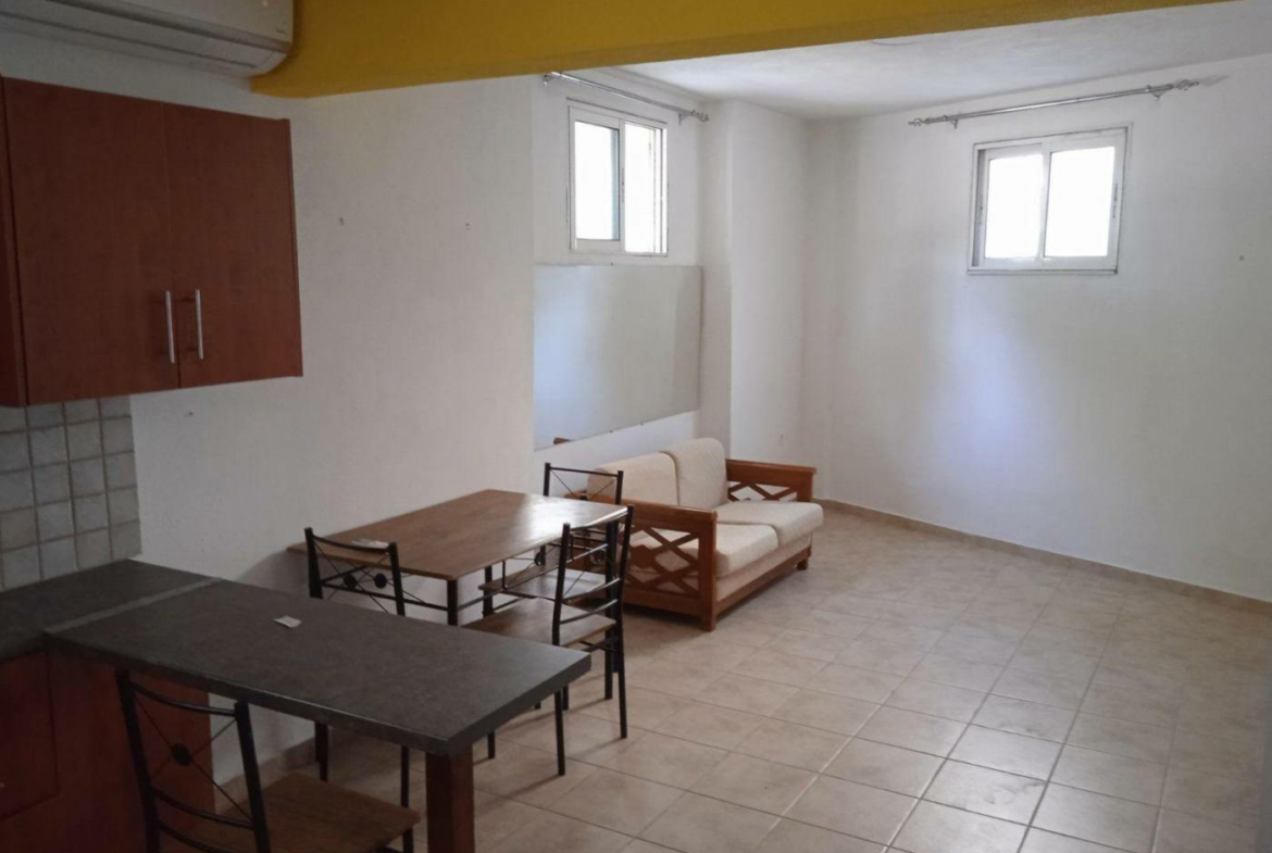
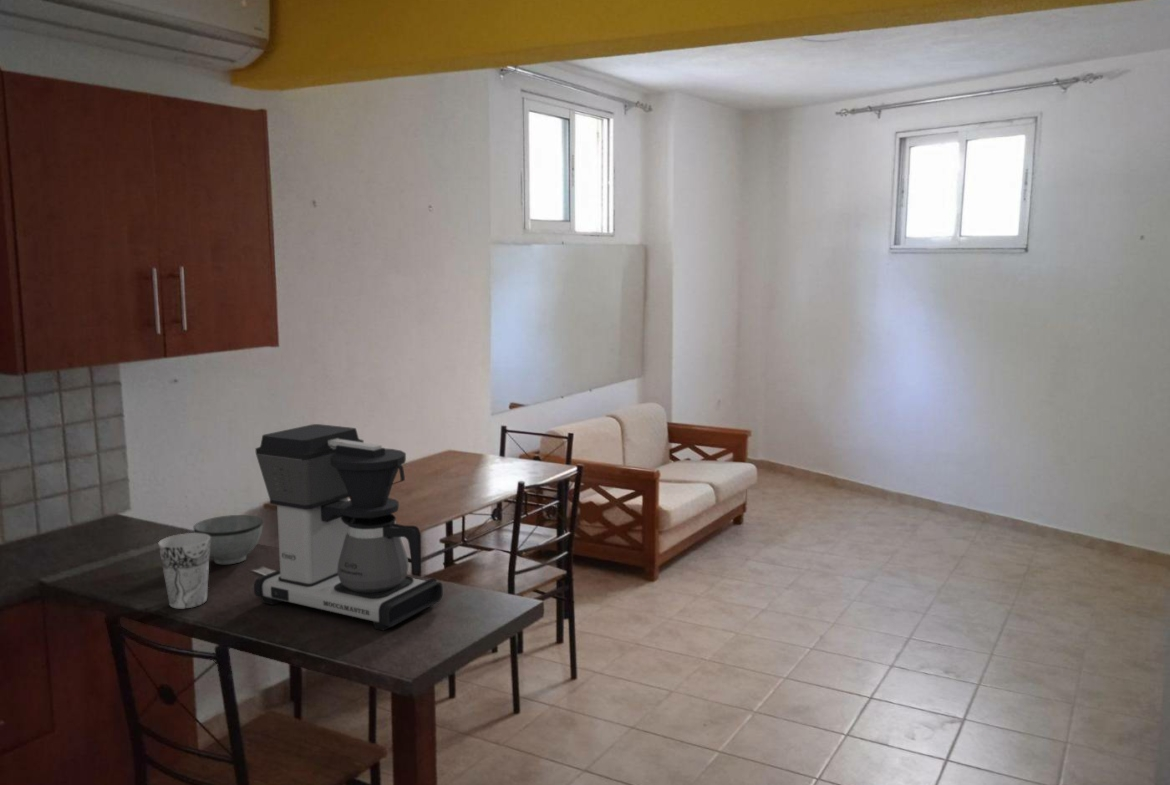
+ bowl (229, 541)
+ cup (186, 571)
+ coffee maker (347, 521)
